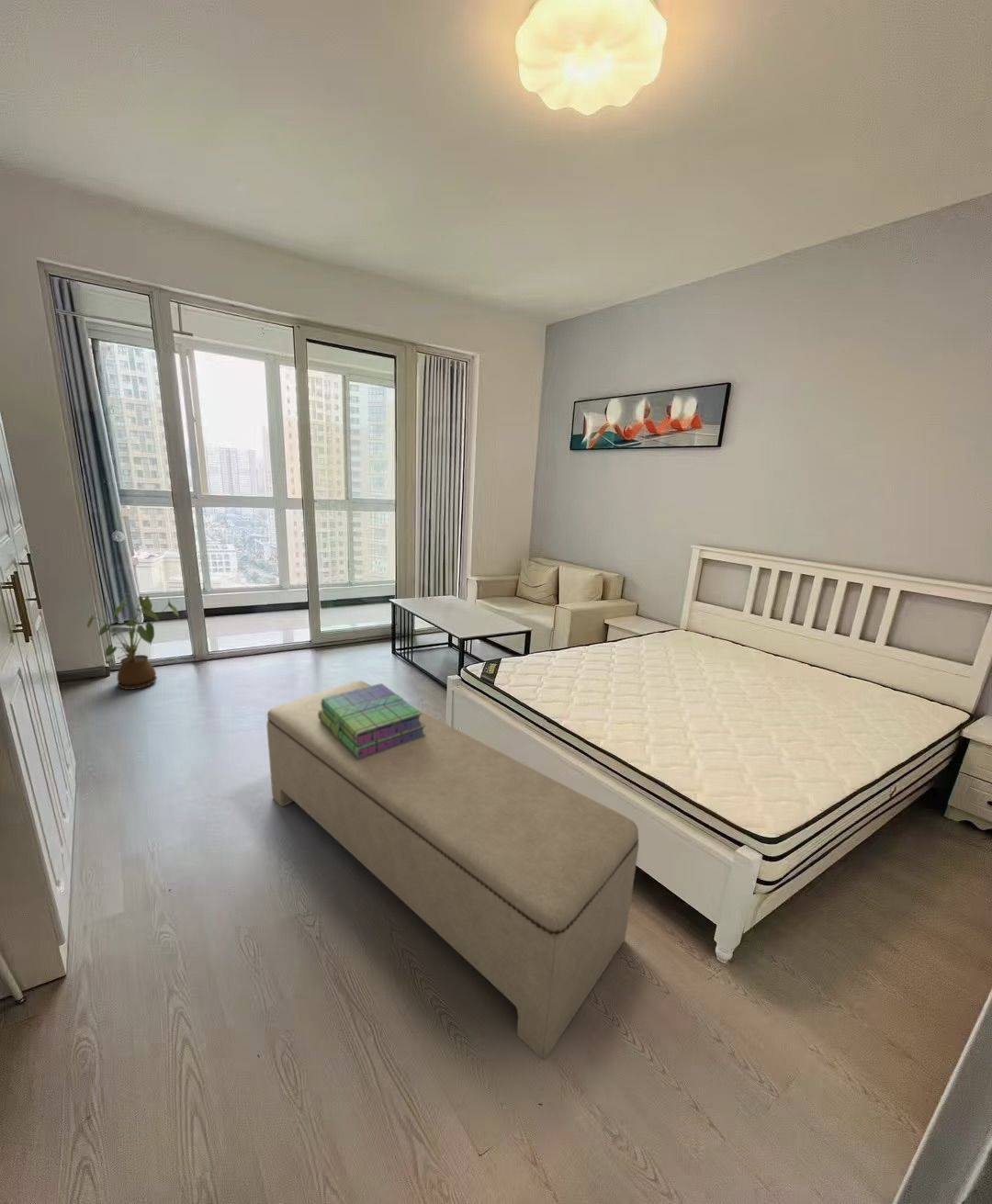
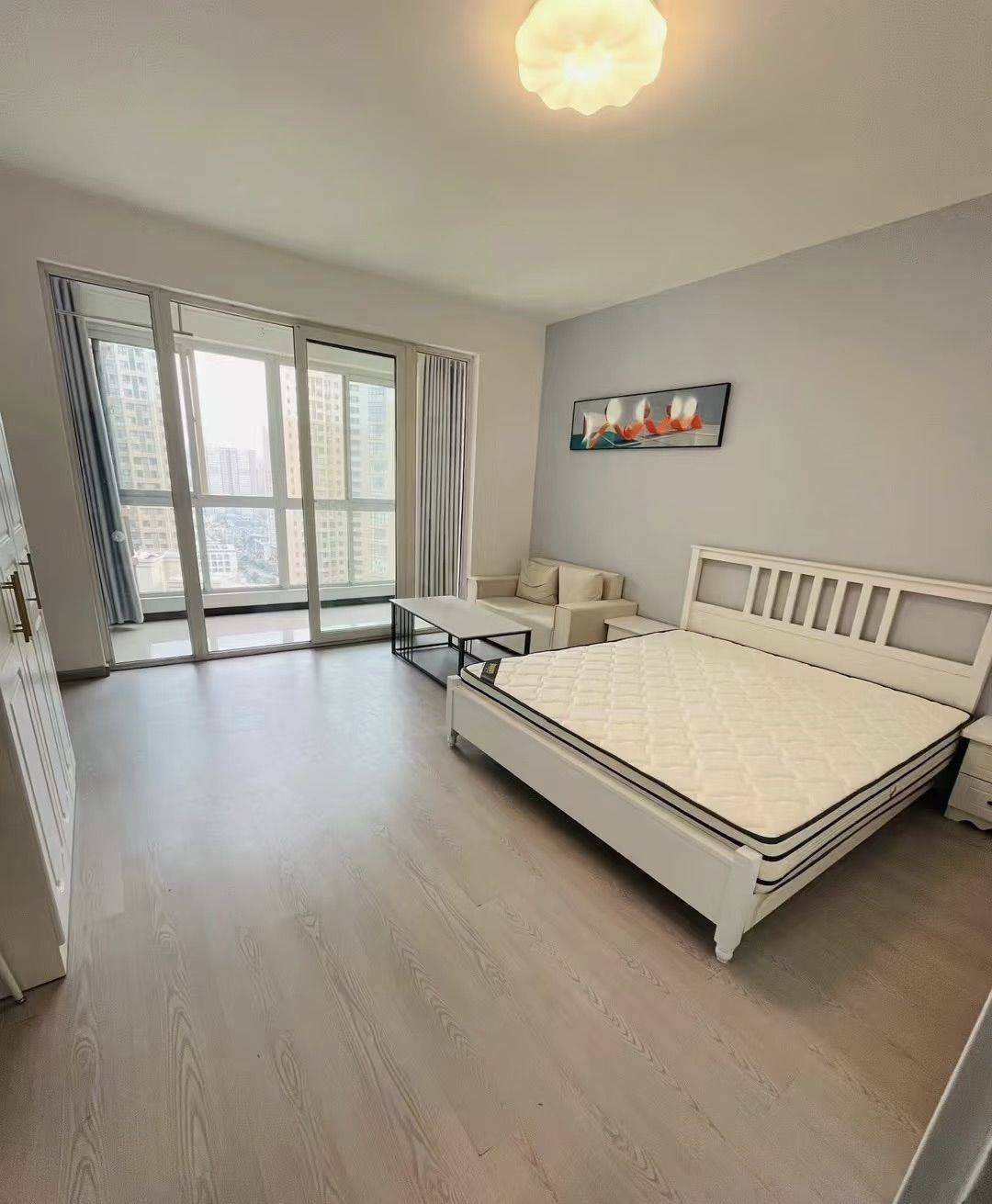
- bench (422, 806)
- stack of books (370, 715)
- house plant (137, 644)
